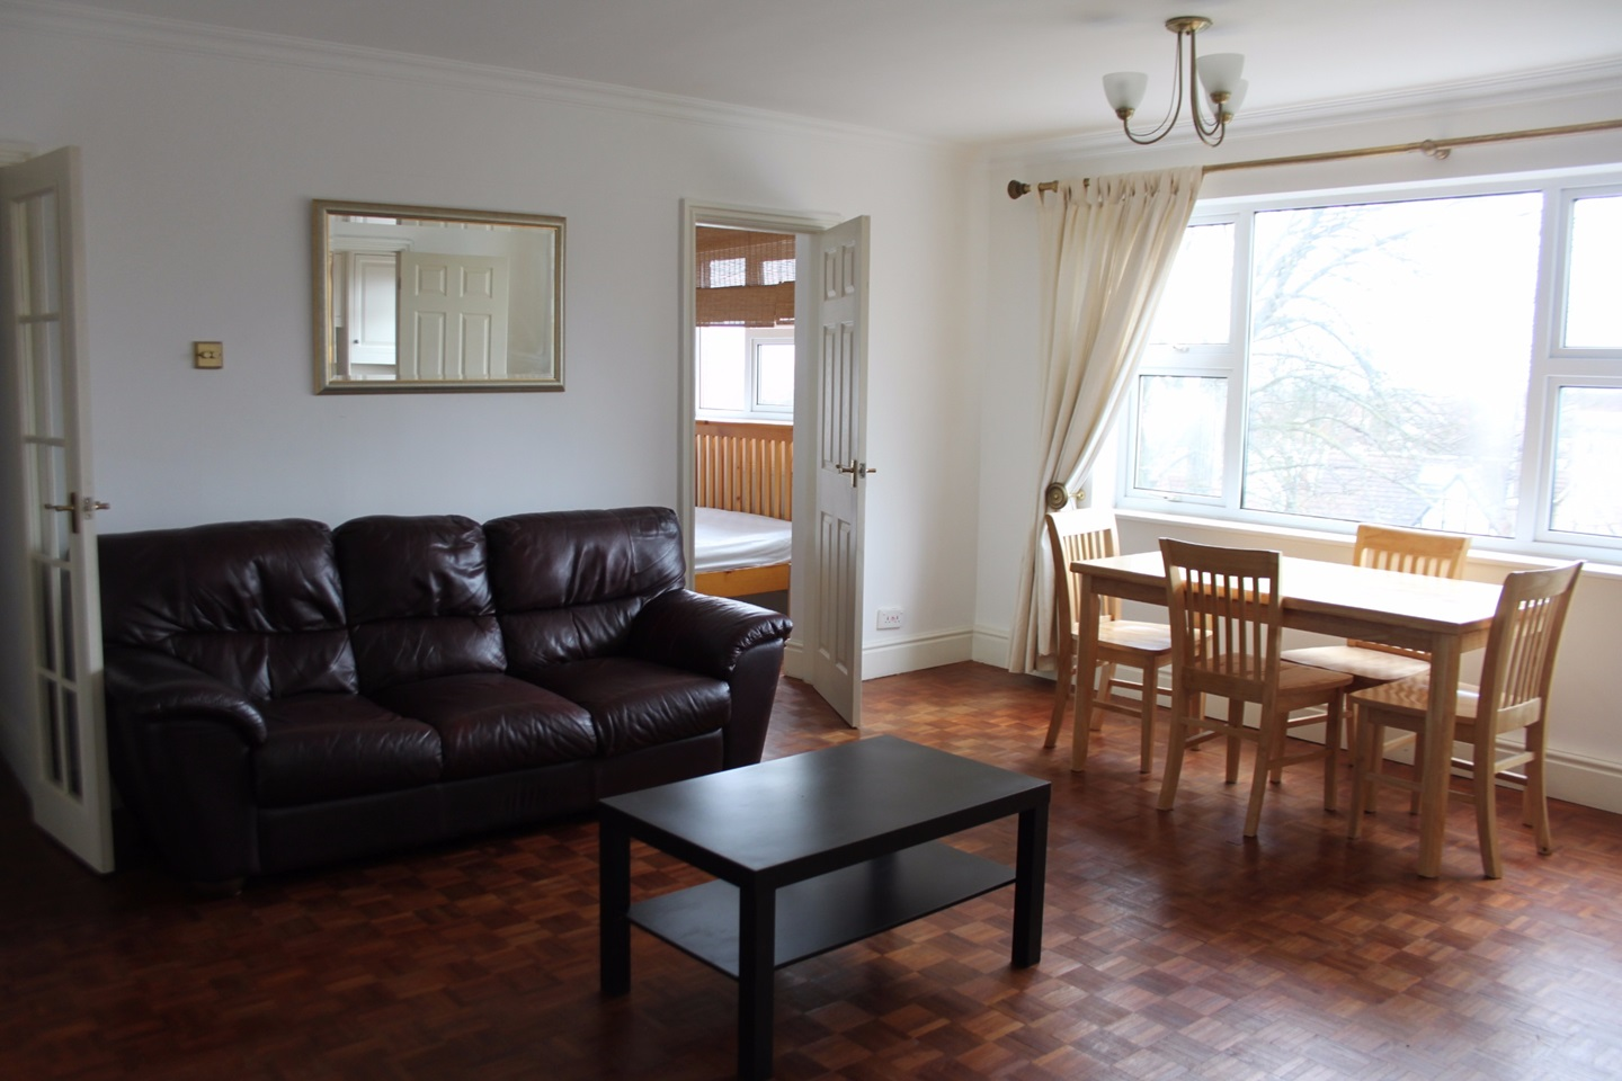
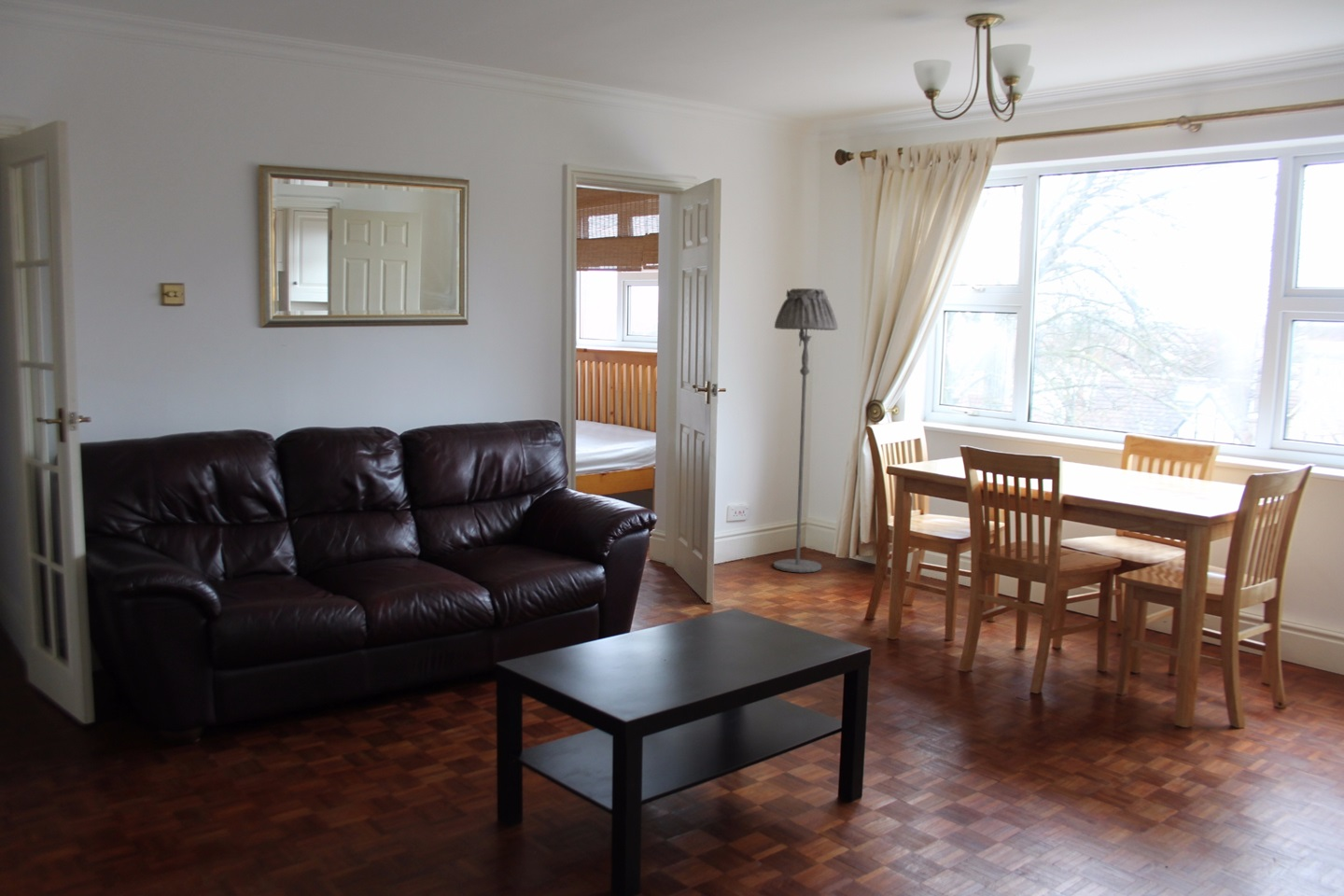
+ floor lamp (802, 429)
